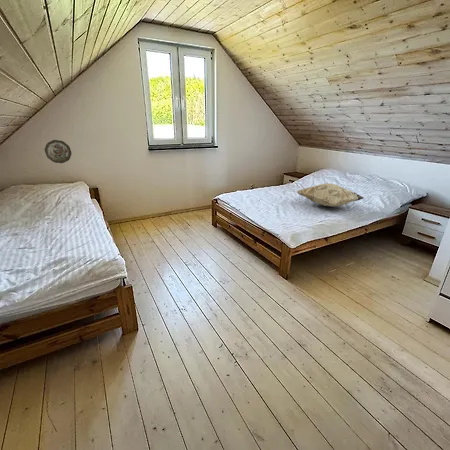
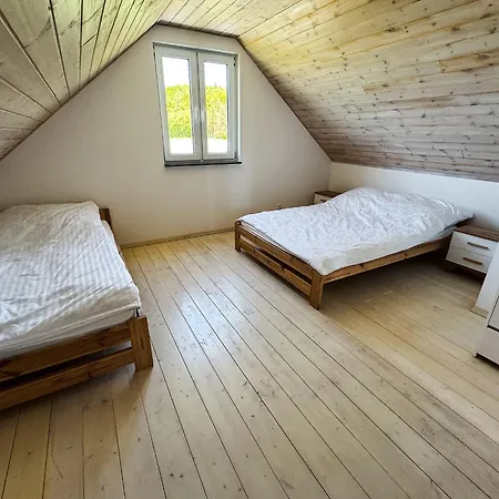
- decorative plate (58, 151)
- decorative pillow (329, 194)
